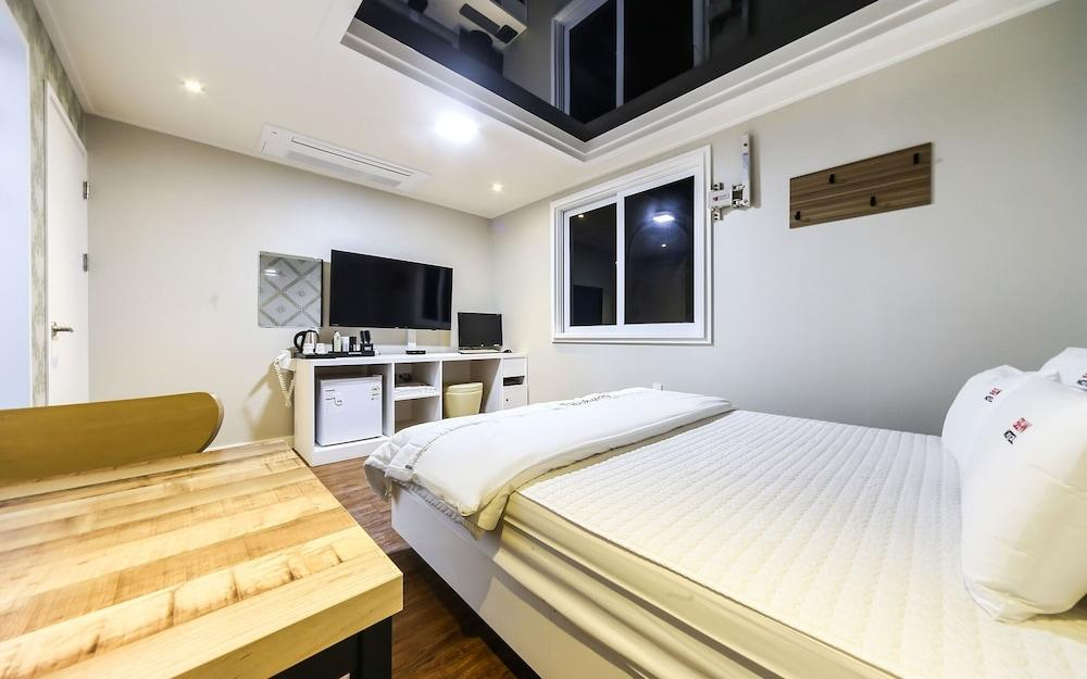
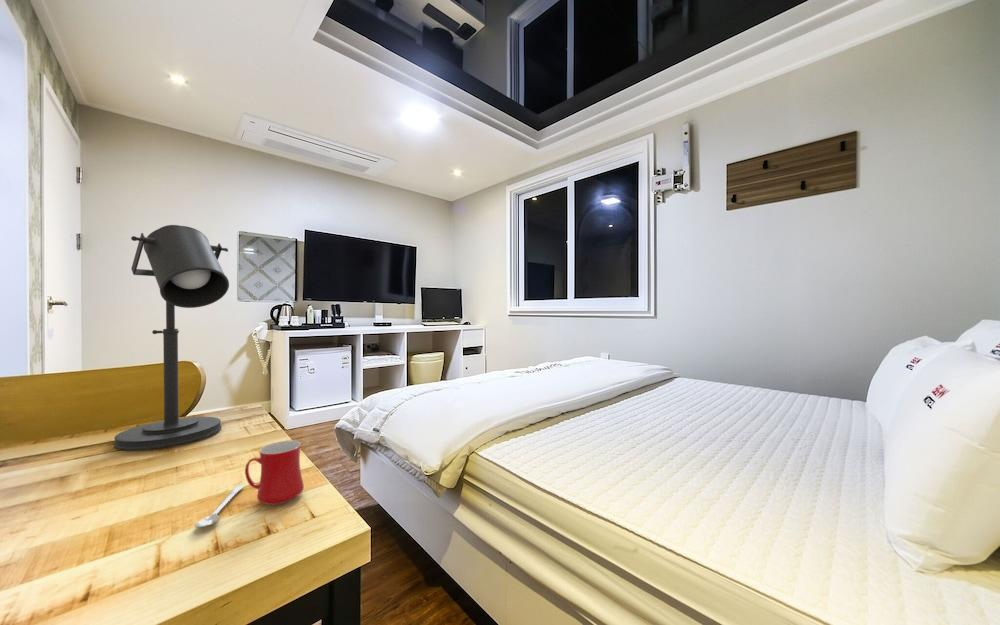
+ desk lamp (174, 332)
+ mug (260, 477)
